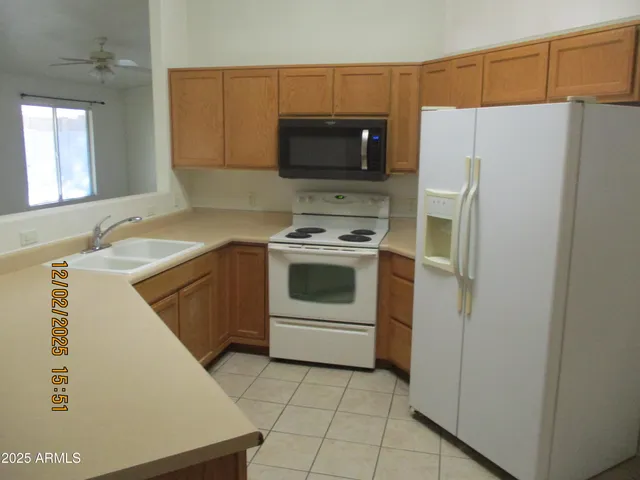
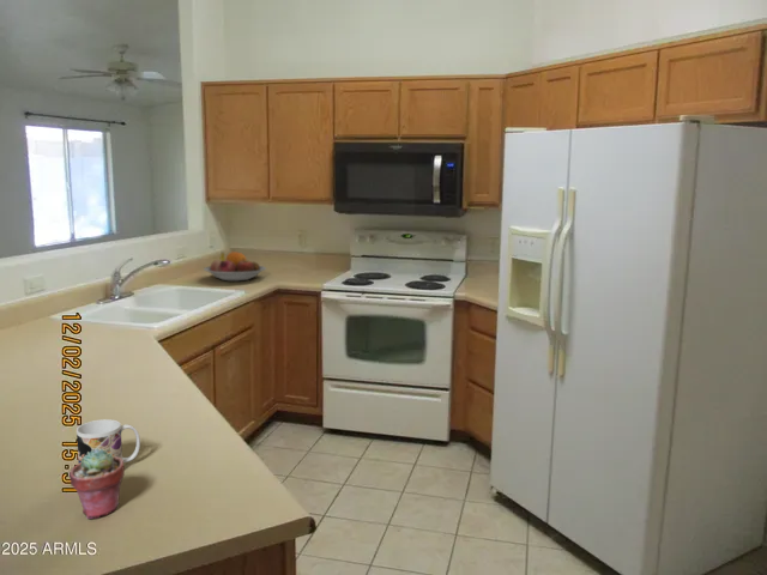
+ potted succulent (98, 479)
+ mug (109, 447)
+ fruit bowl (235, 265)
